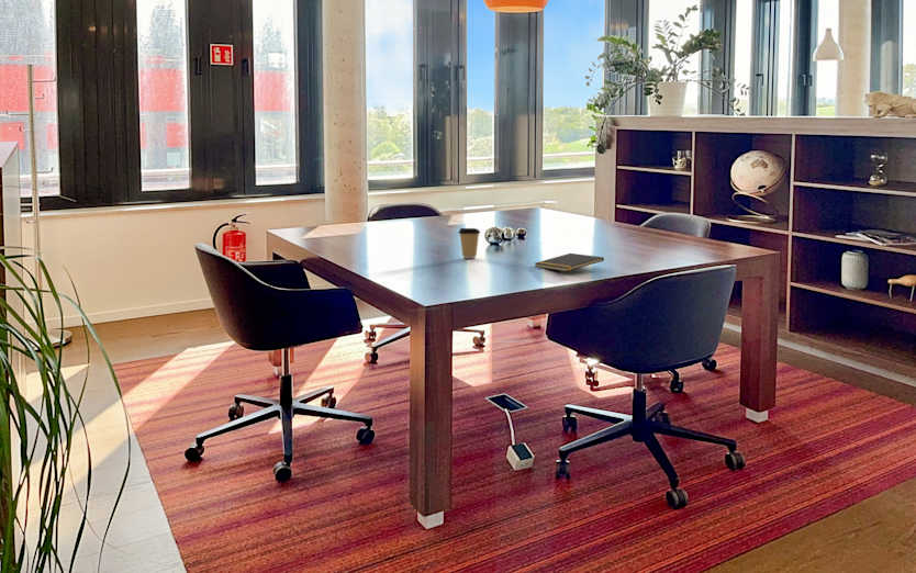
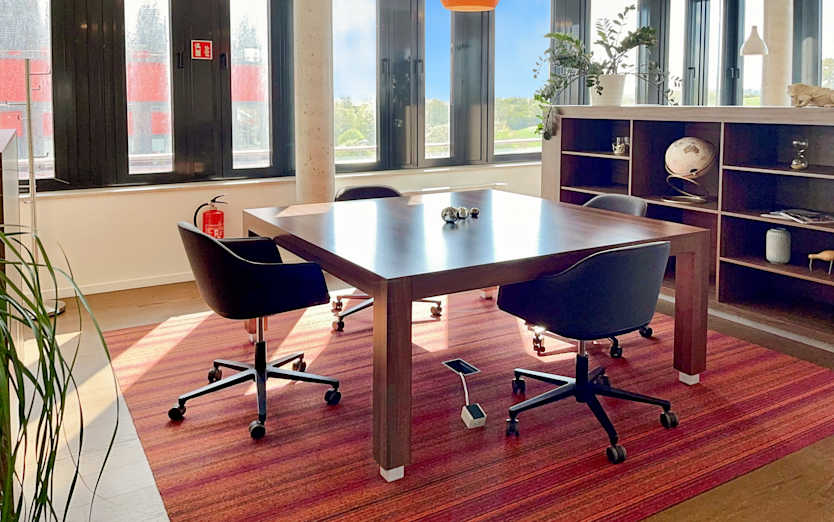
- notepad (568, 261)
- coffee cup (469, 243)
